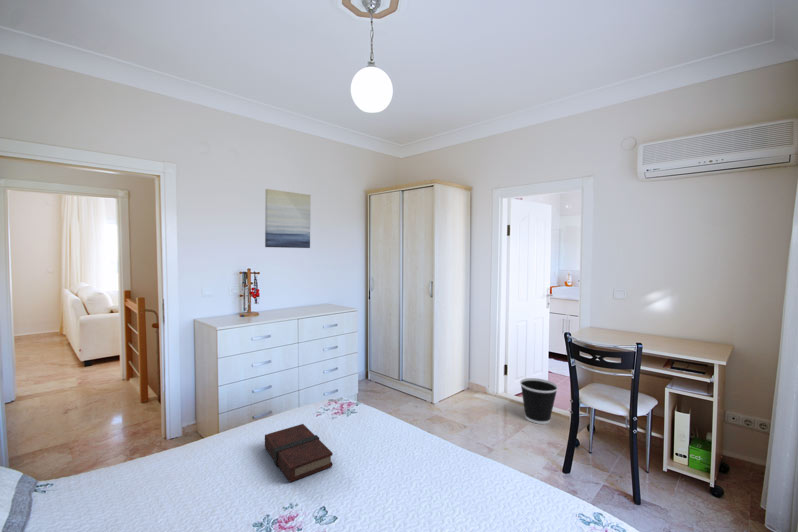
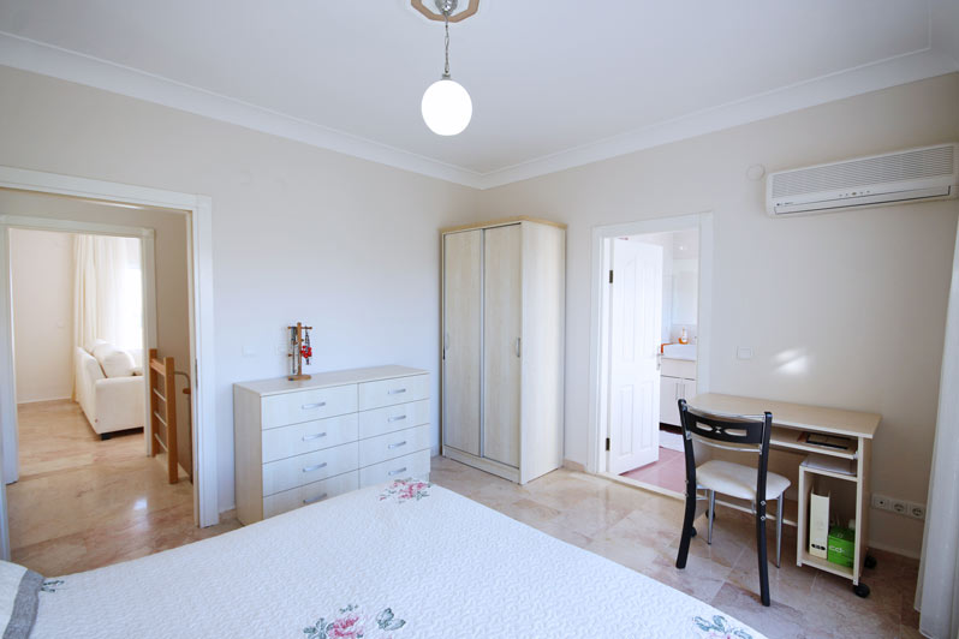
- book (297, 449)
- wastebasket (538, 401)
- wall art (288, 220)
